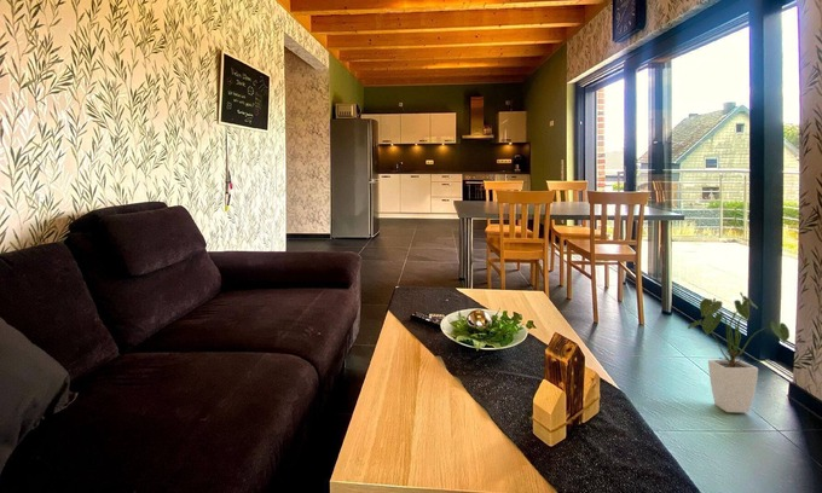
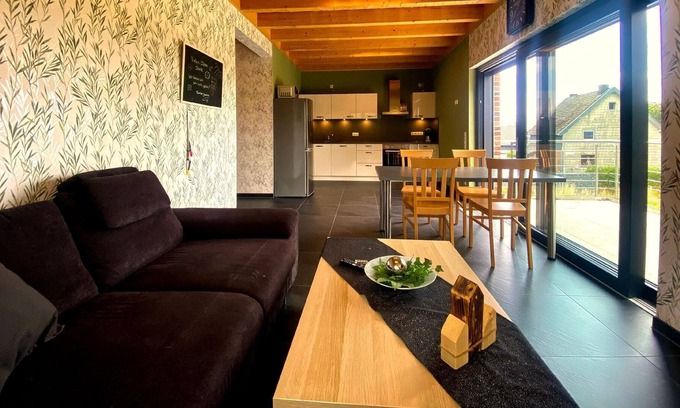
- house plant (741, 352)
